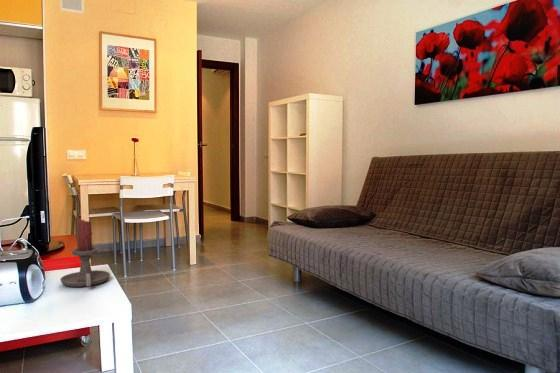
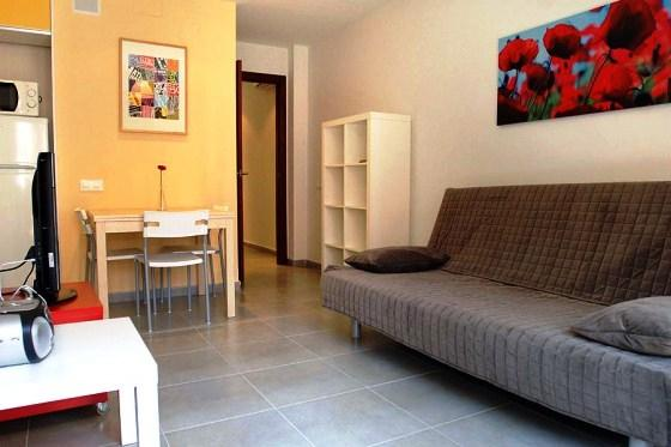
- candle holder (85, 251)
